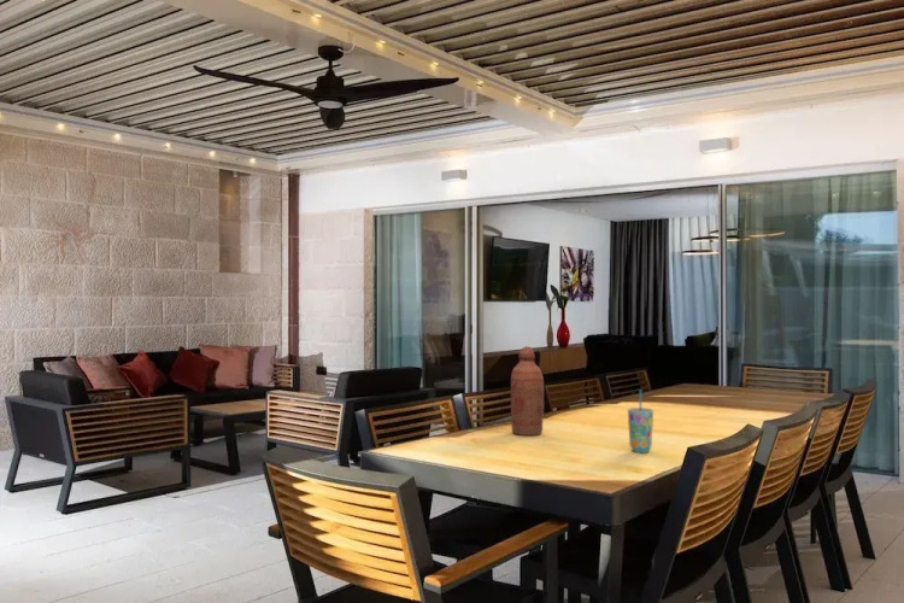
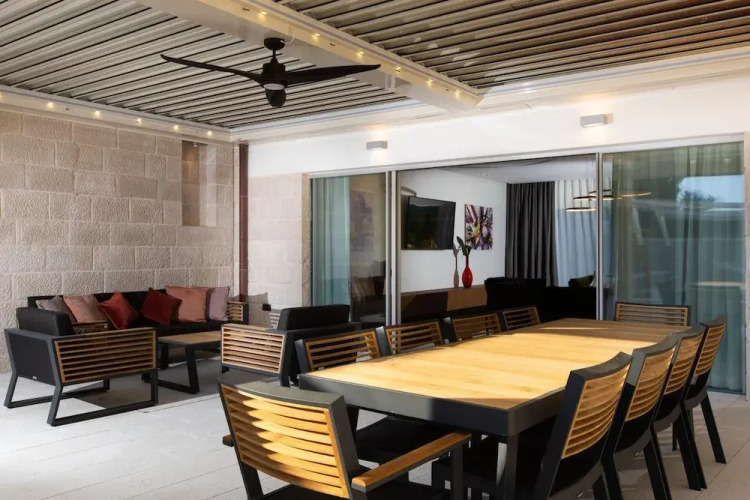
- wall sculpture (66, 239)
- bottle (527, 390)
- cup (640, 420)
